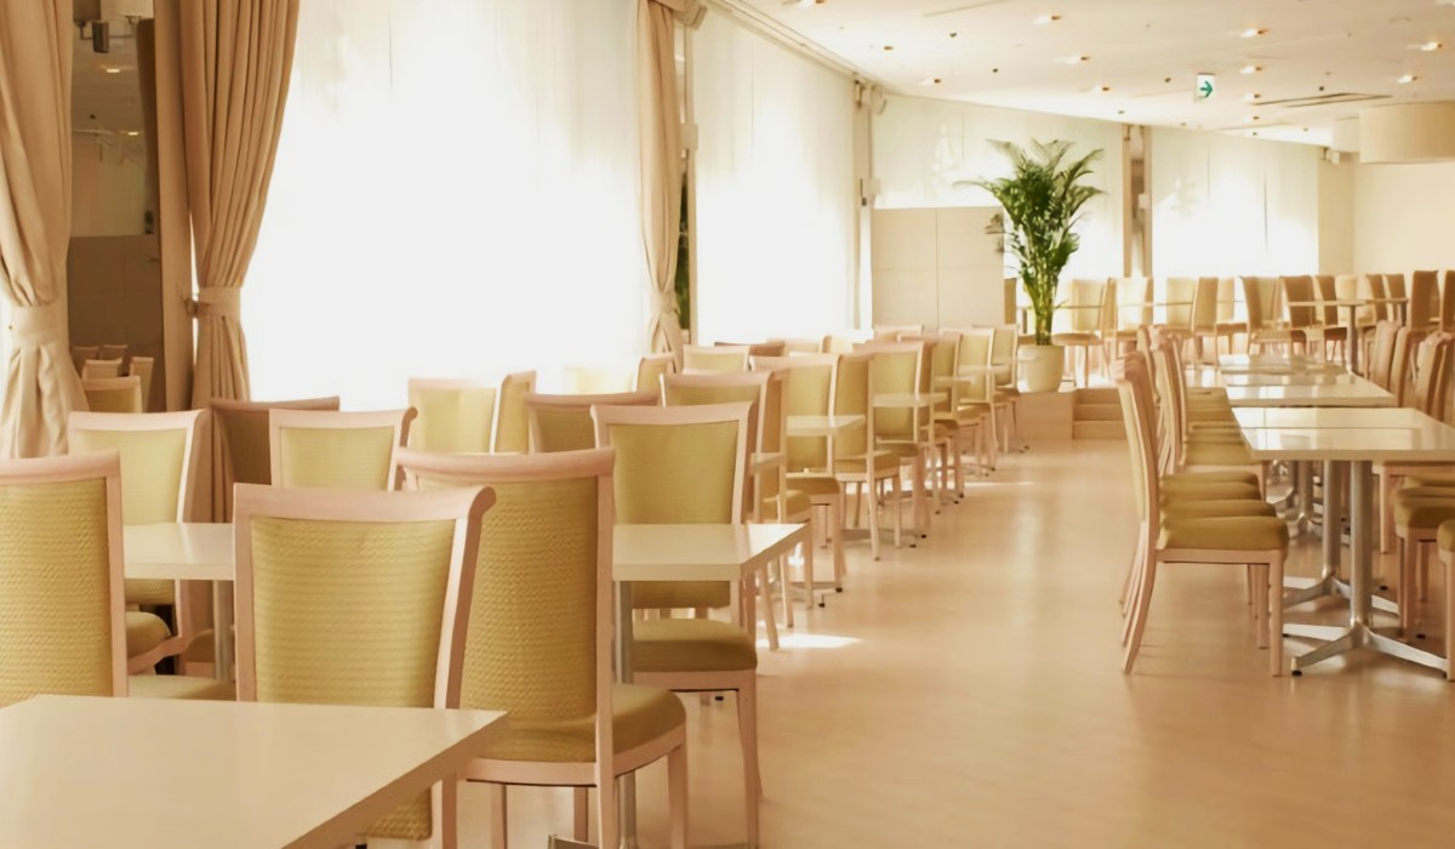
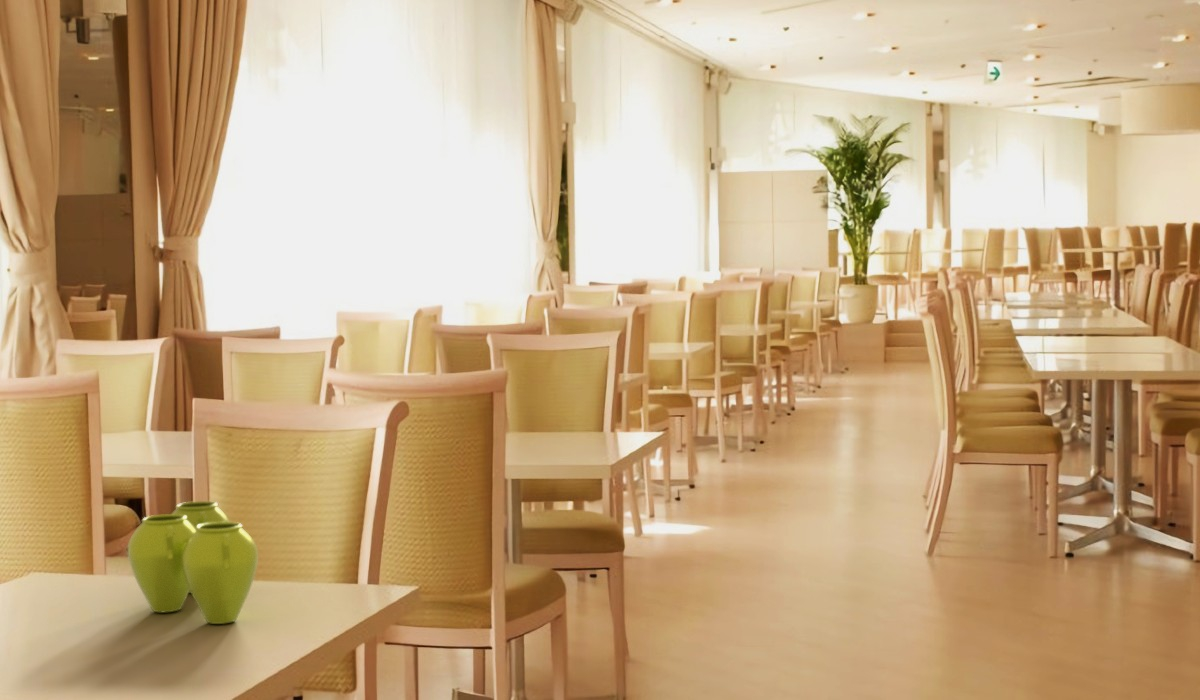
+ vase (187, 561)
